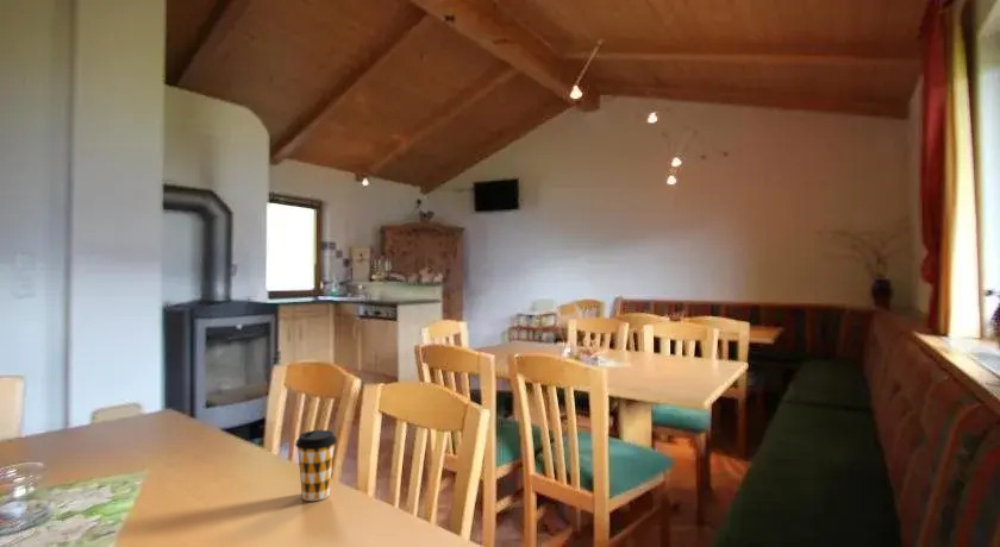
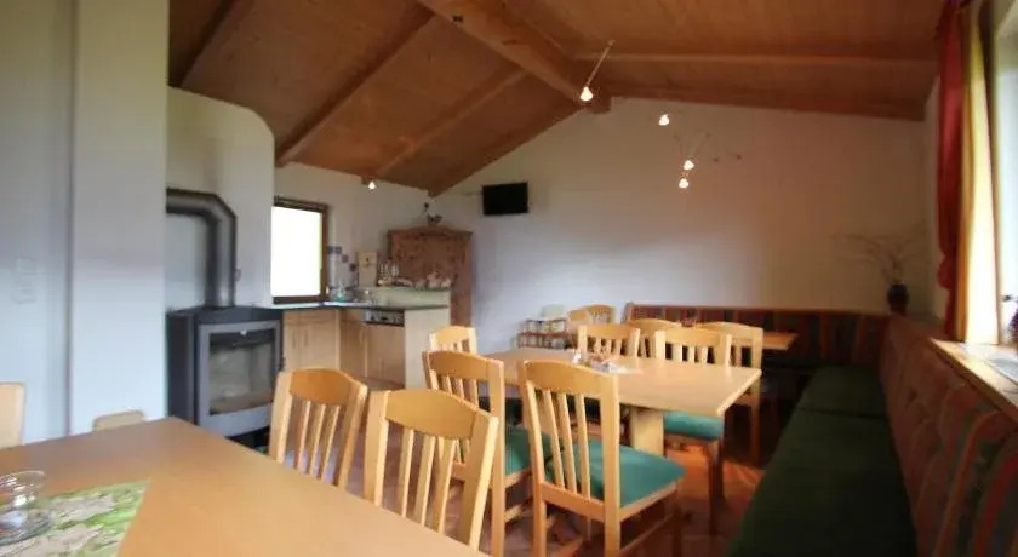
- coffee cup (315, 465)
